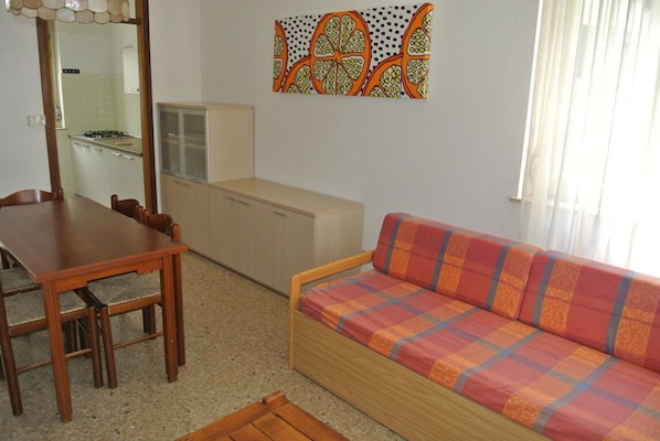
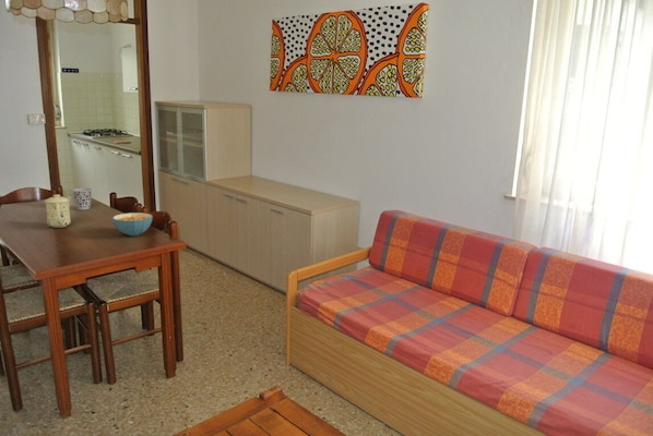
+ cereal bowl (133, 226)
+ cup (82, 198)
+ mug (58, 210)
